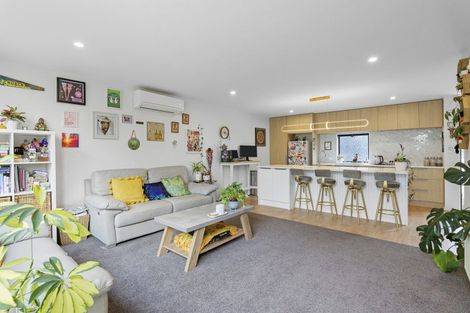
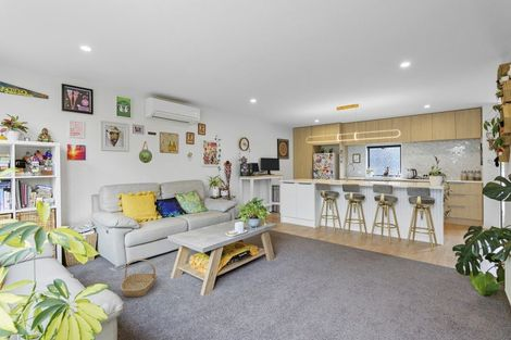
+ basket (139, 274)
